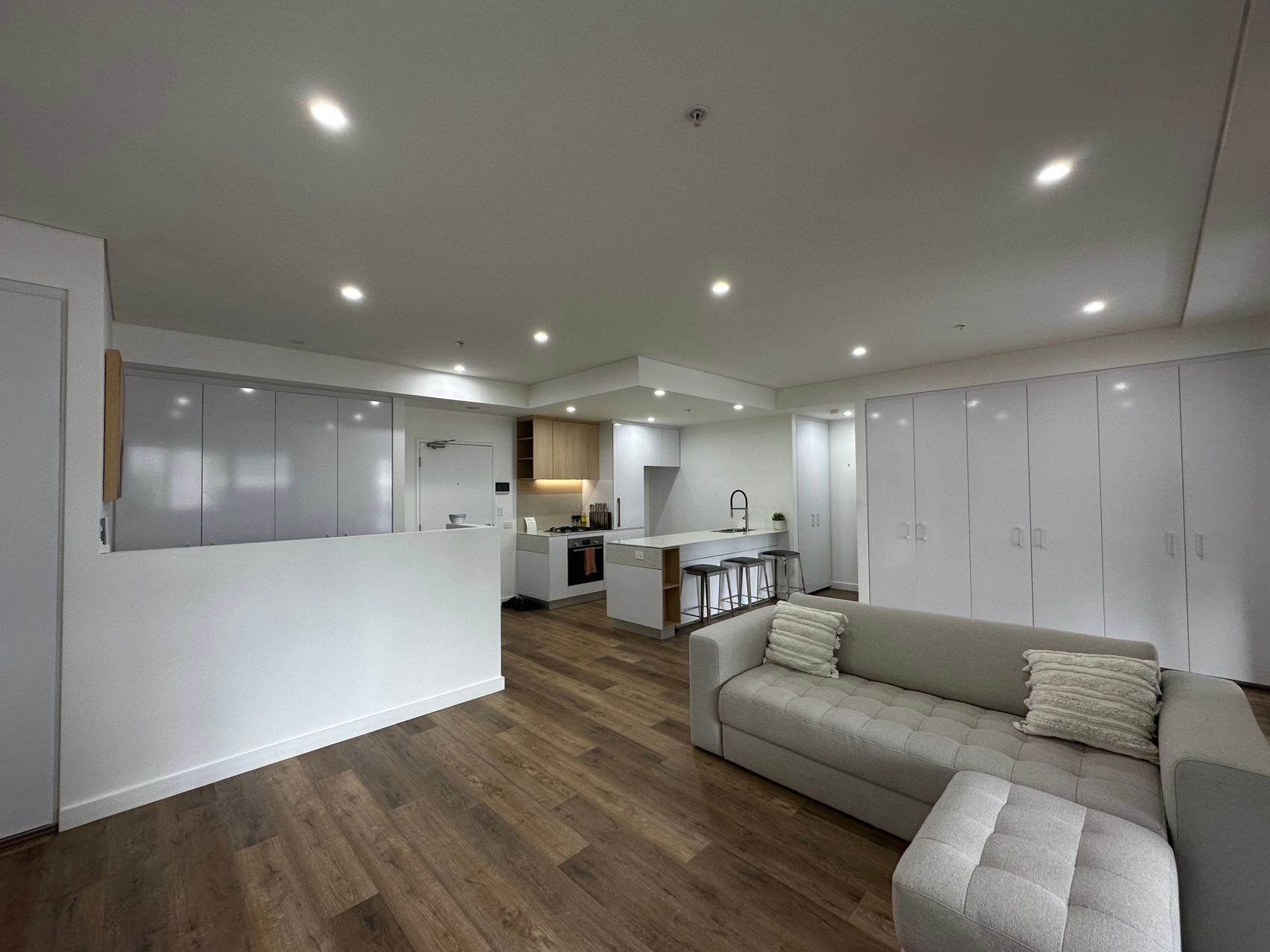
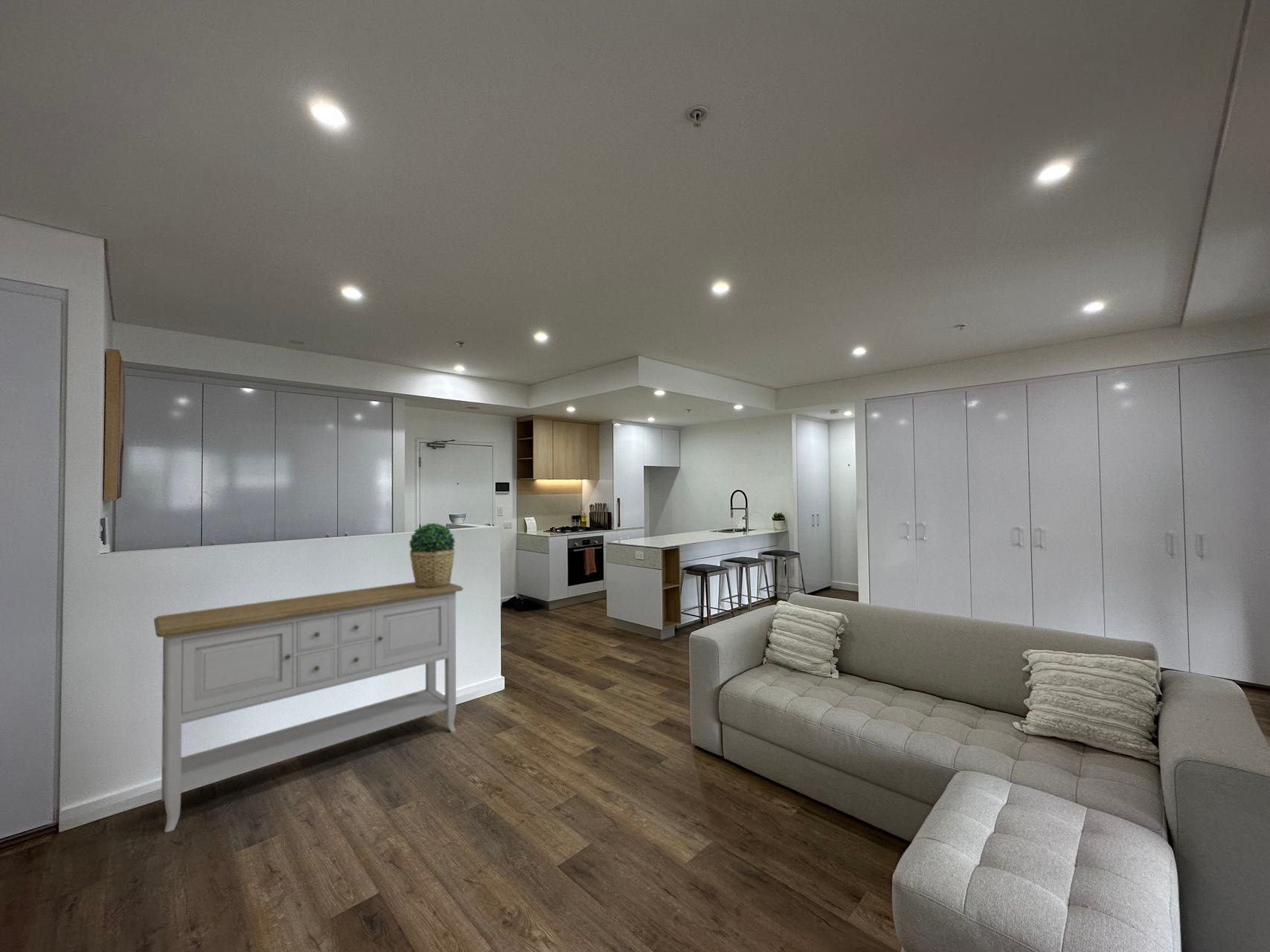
+ sideboard (327, 681)
+ potted plant (432, 553)
